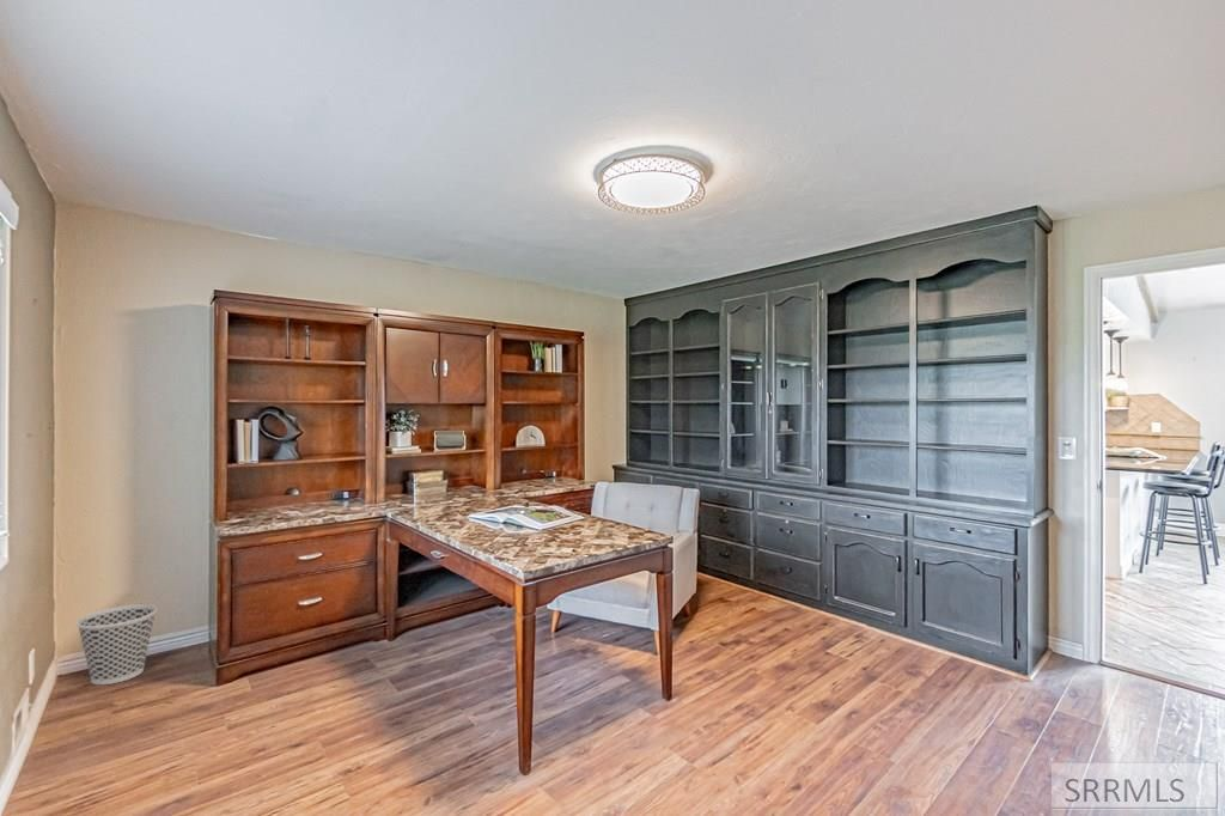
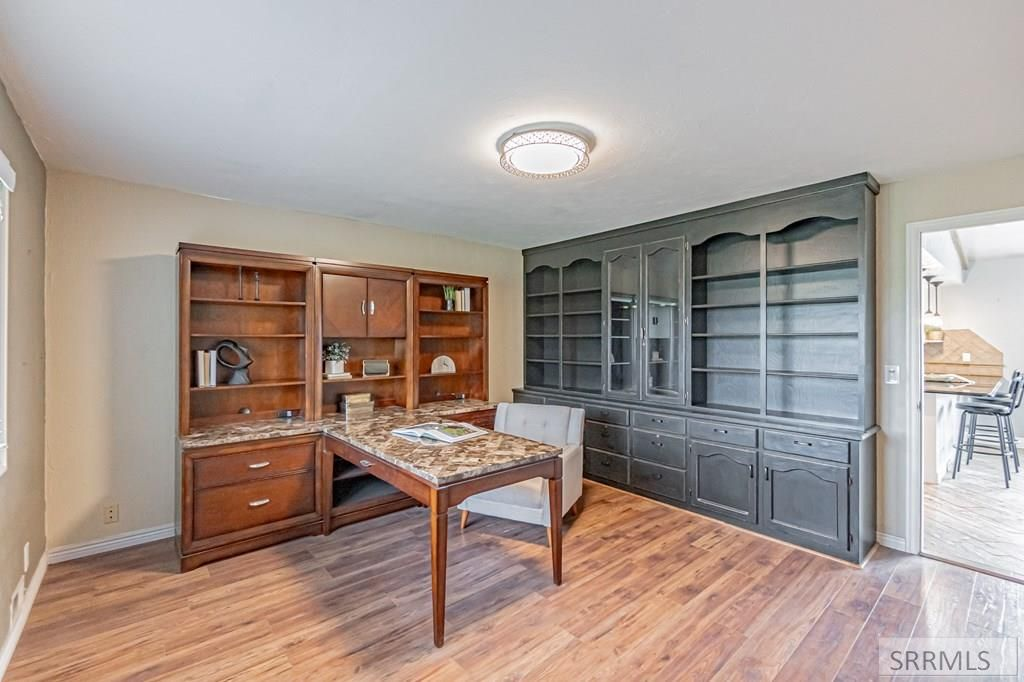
- wastebasket (117, 645)
